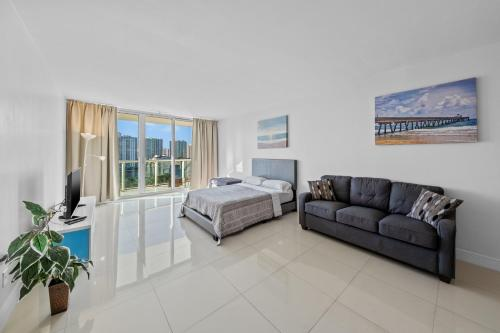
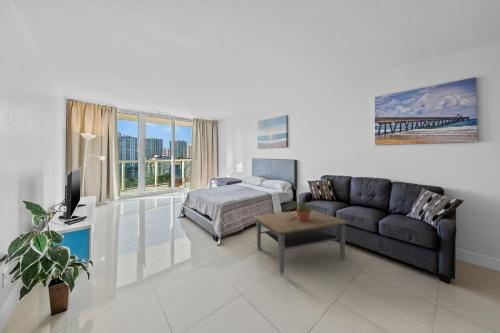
+ potted plant (303, 209)
+ coffee table (298, 235)
